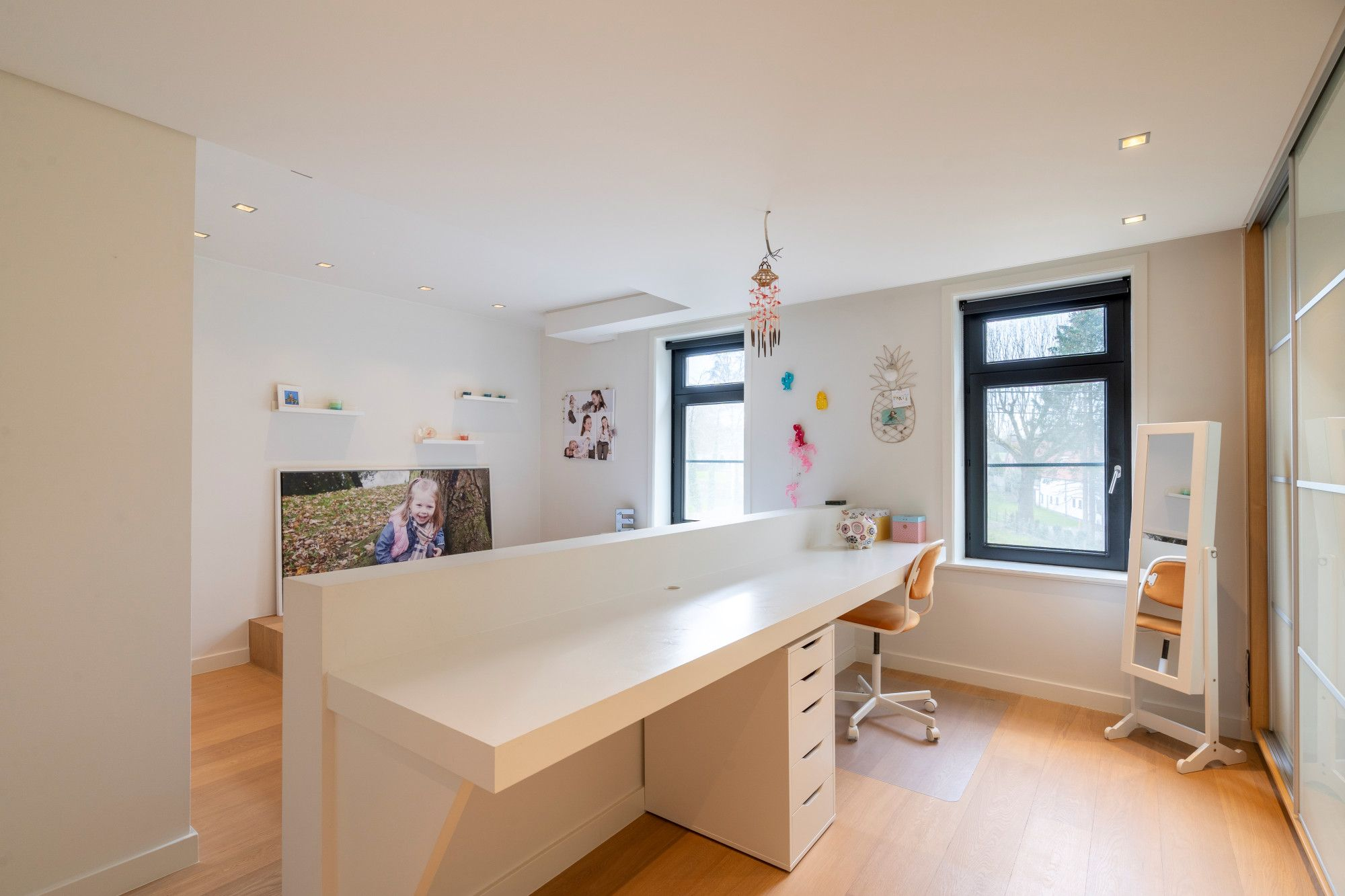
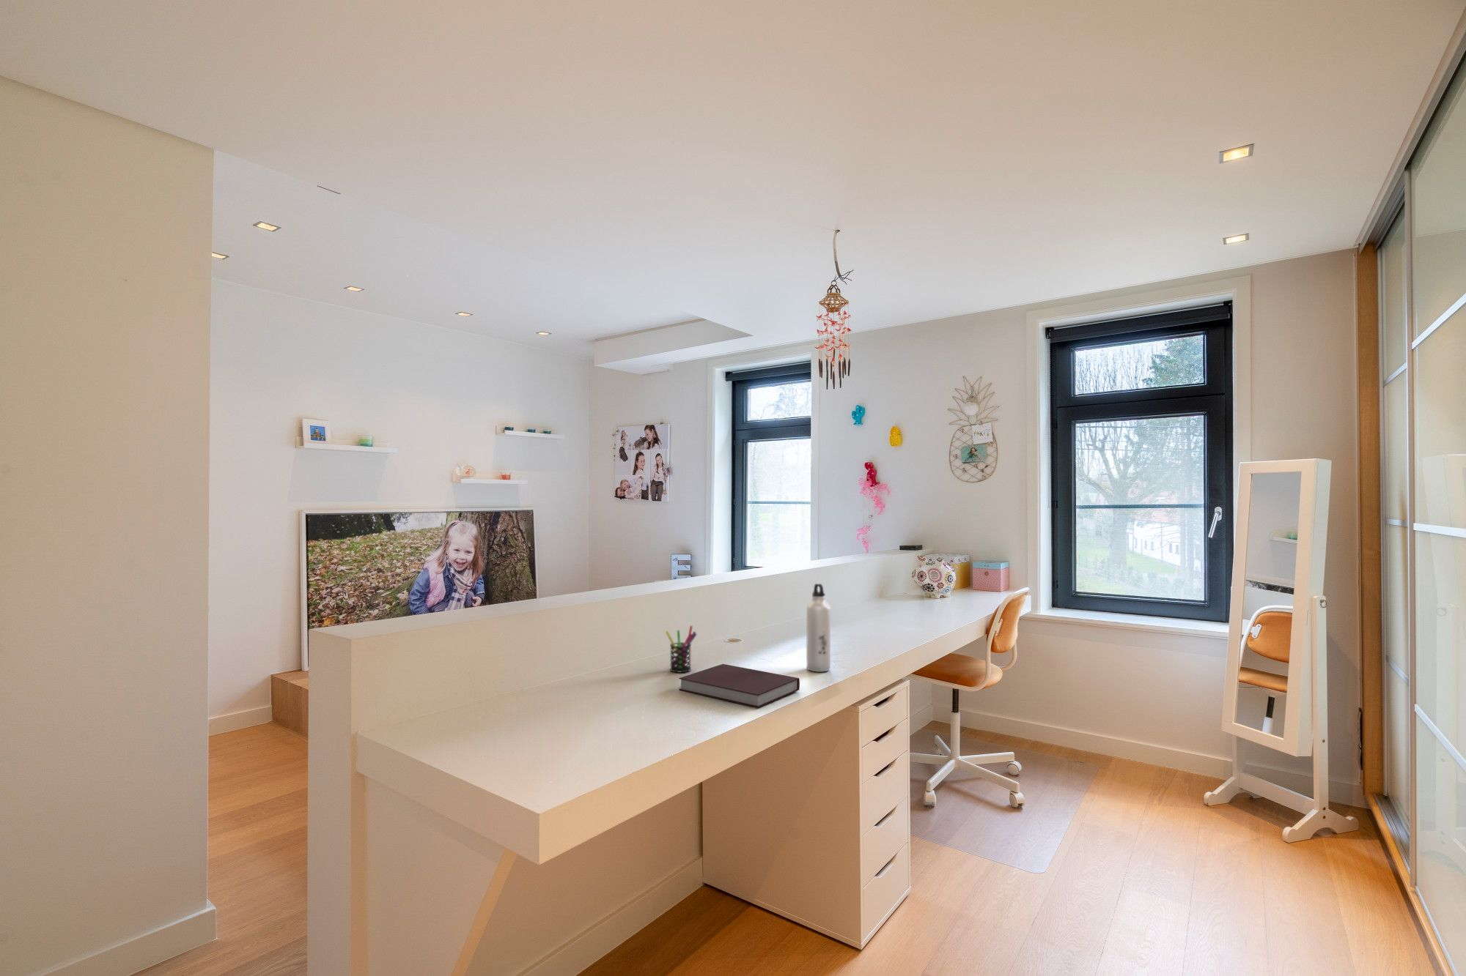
+ pen holder (681, 647)
+ water bottle (819, 626)
+ notebook (739, 684)
